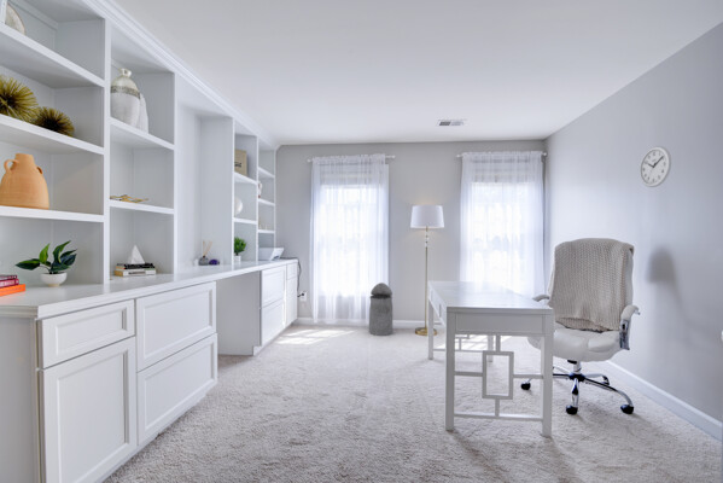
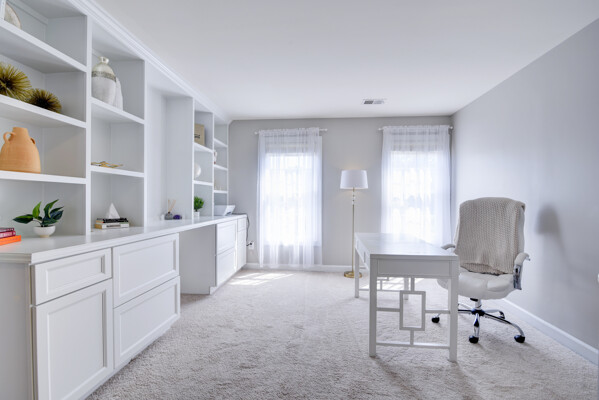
- wall clock (653, 167)
- trash can (380, 308)
